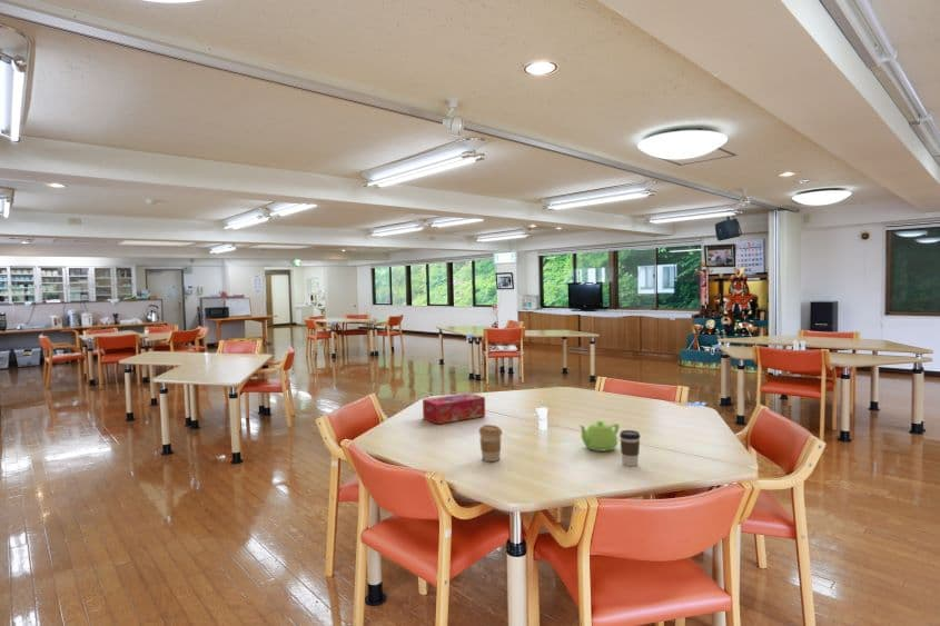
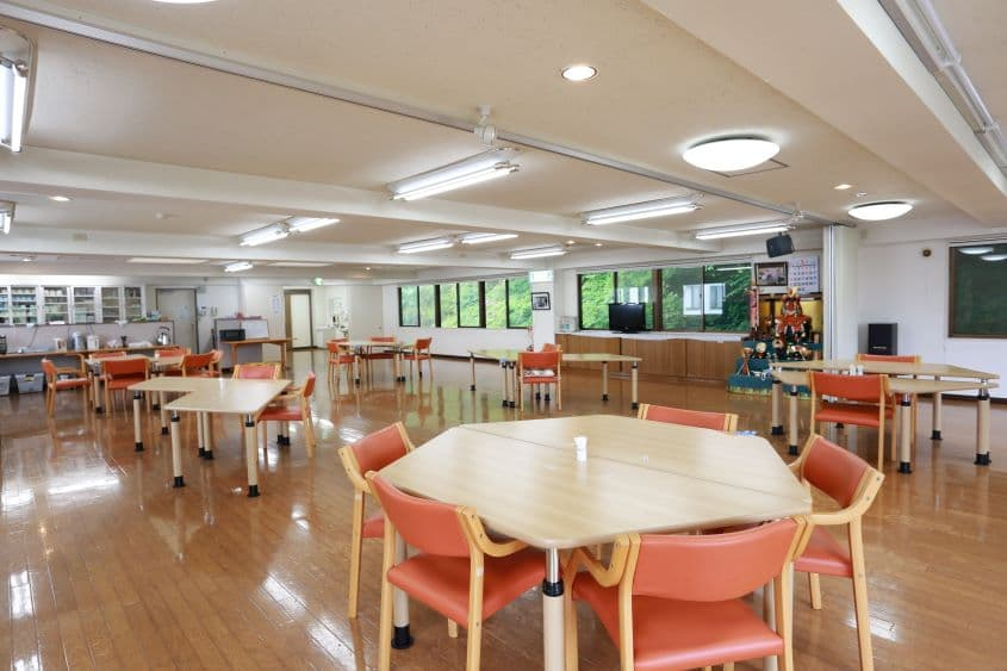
- coffee cup (630, 447)
- tissue box (454, 407)
- teapot (598, 435)
- coffee cup (491, 441)
